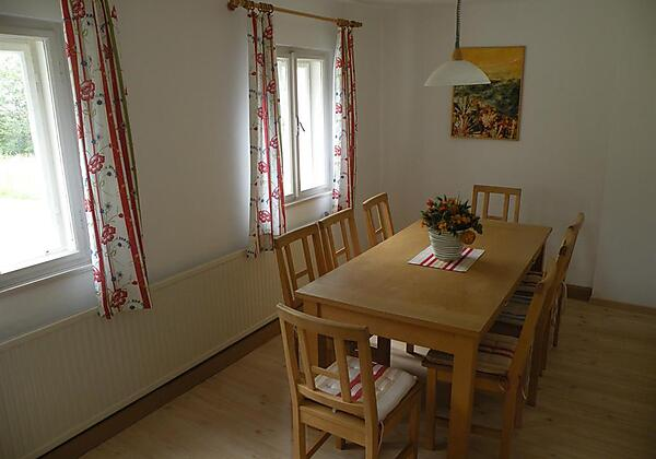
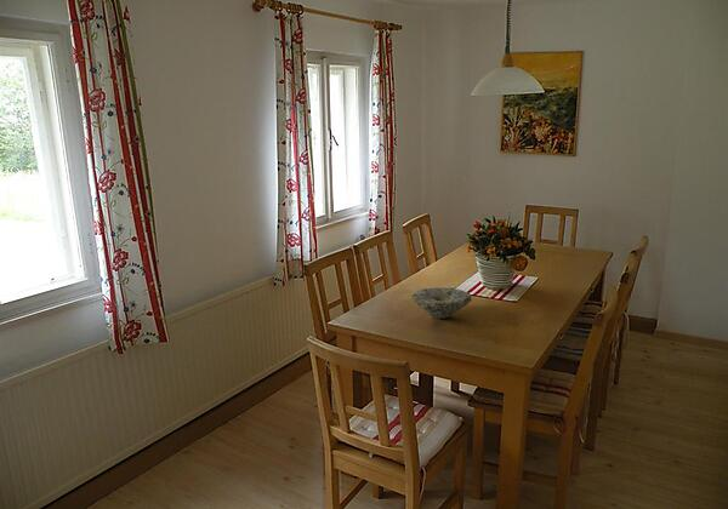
+ bowl (440, 305)
